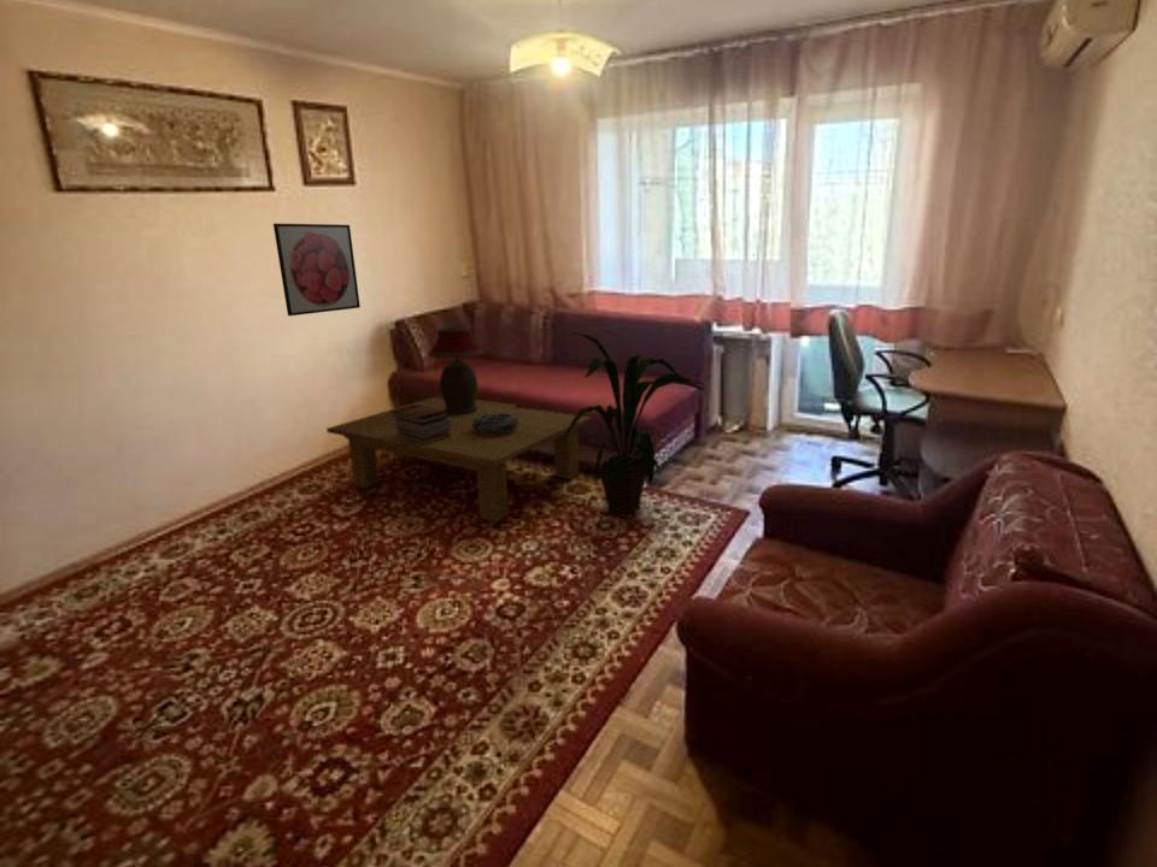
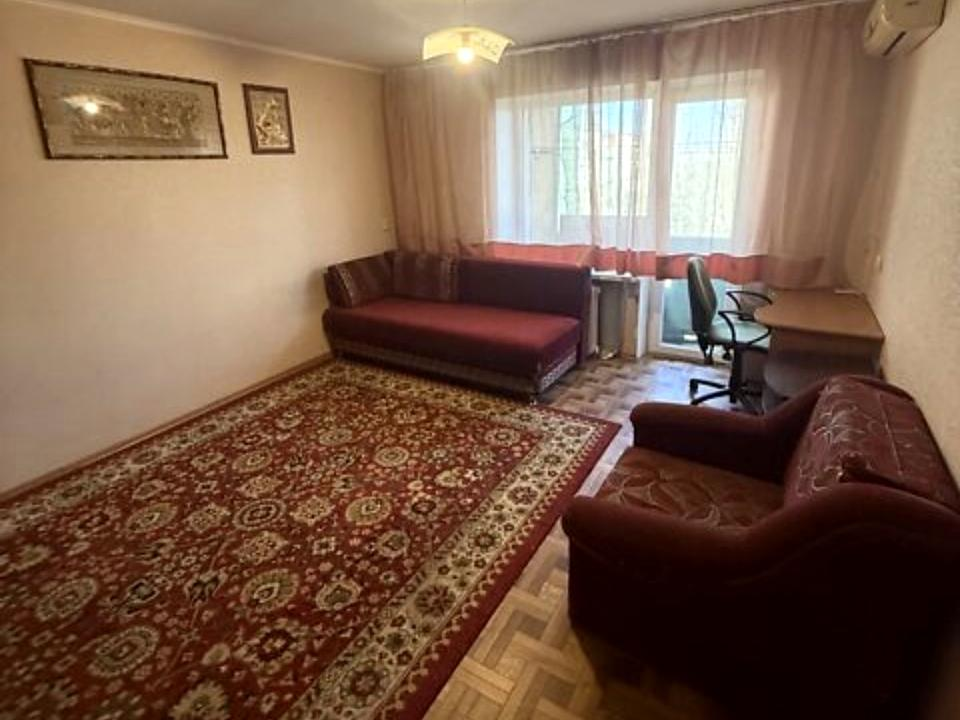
- table lamp (457, 370)
- house plant (635, 425)
- coffee table (465, 450)
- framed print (319, 269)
- book stack (421, 423)
- decorative bowl (494, 423)
